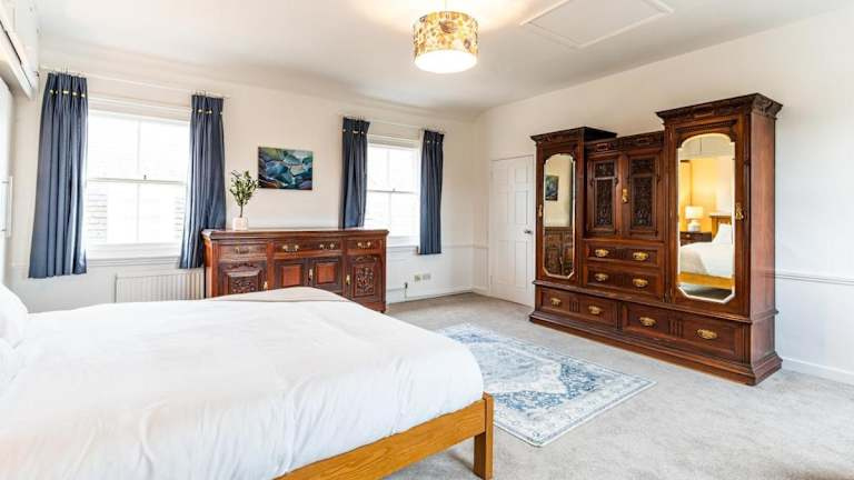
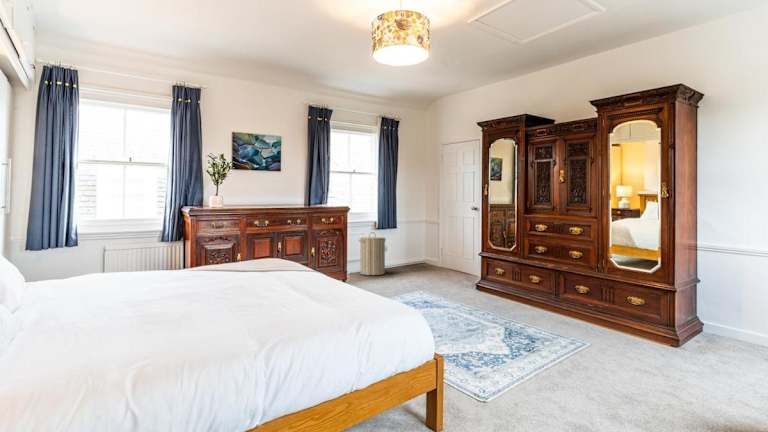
+ laundry hamper (372, 252)
